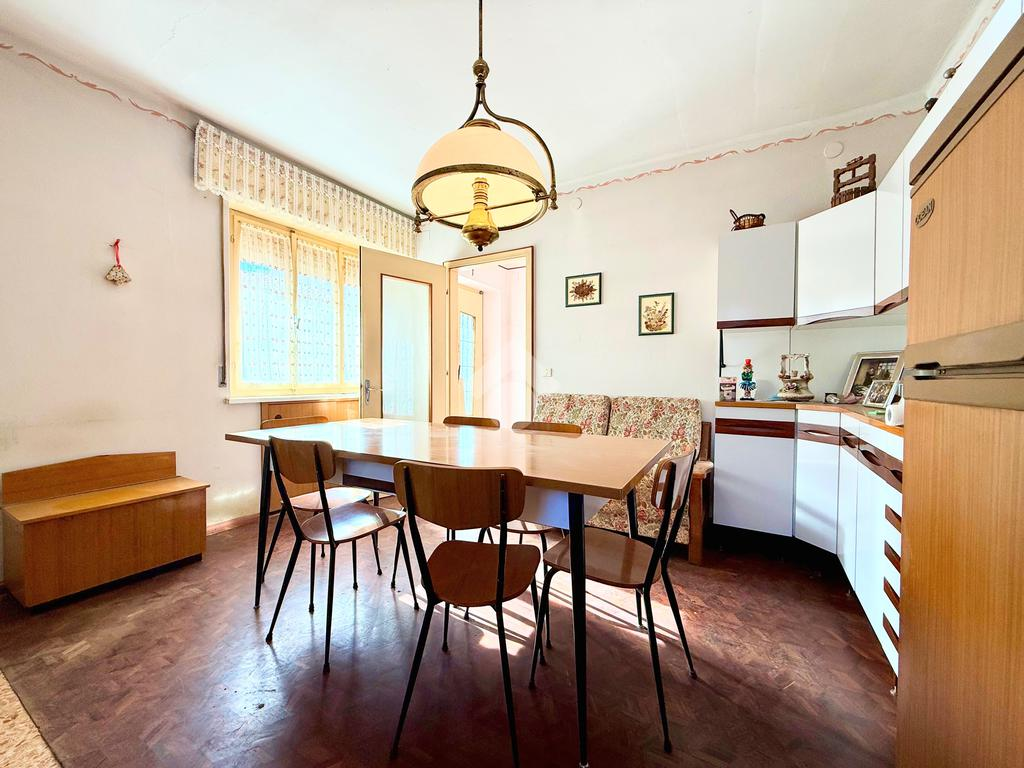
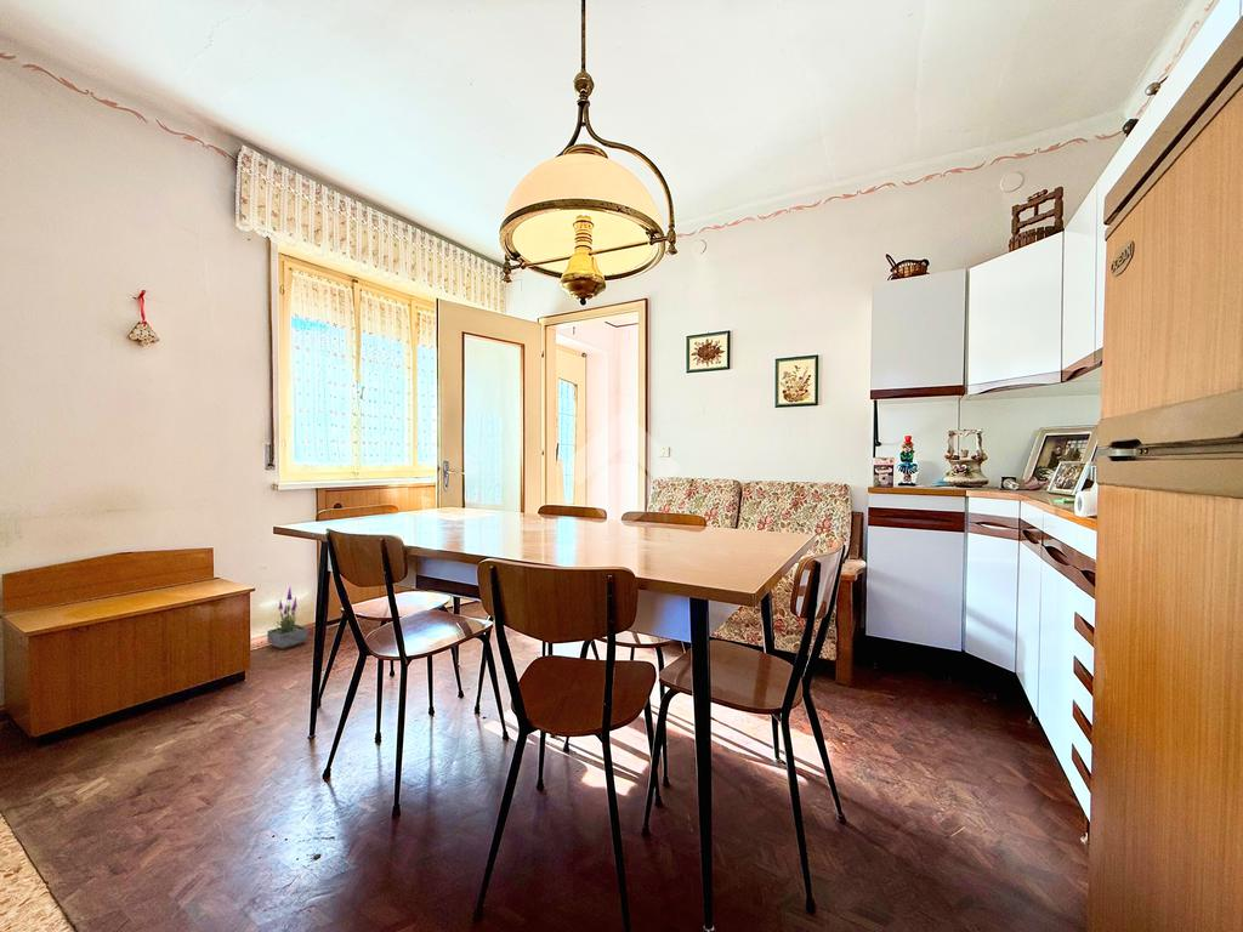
+ potted plant (288, 615)
